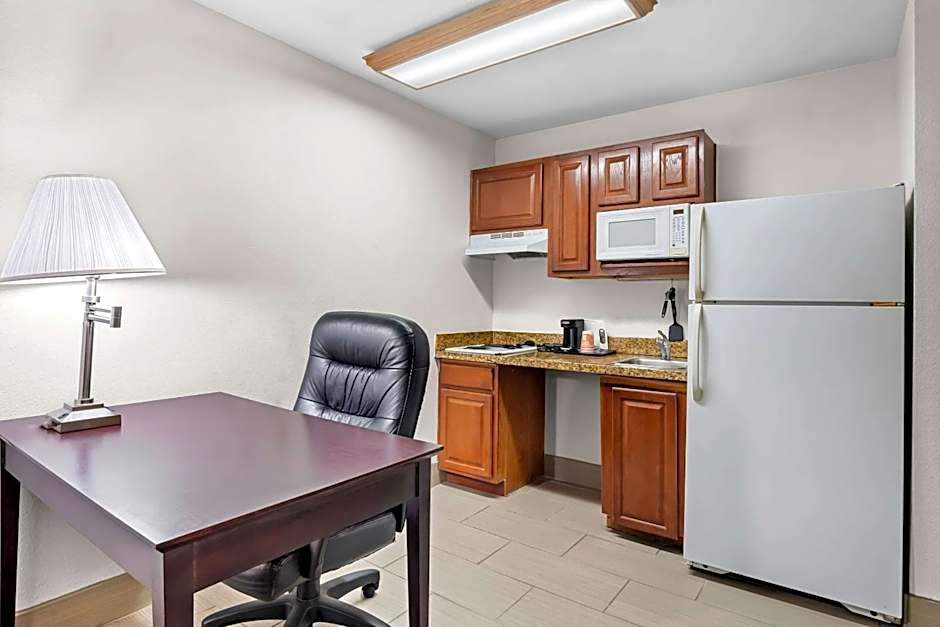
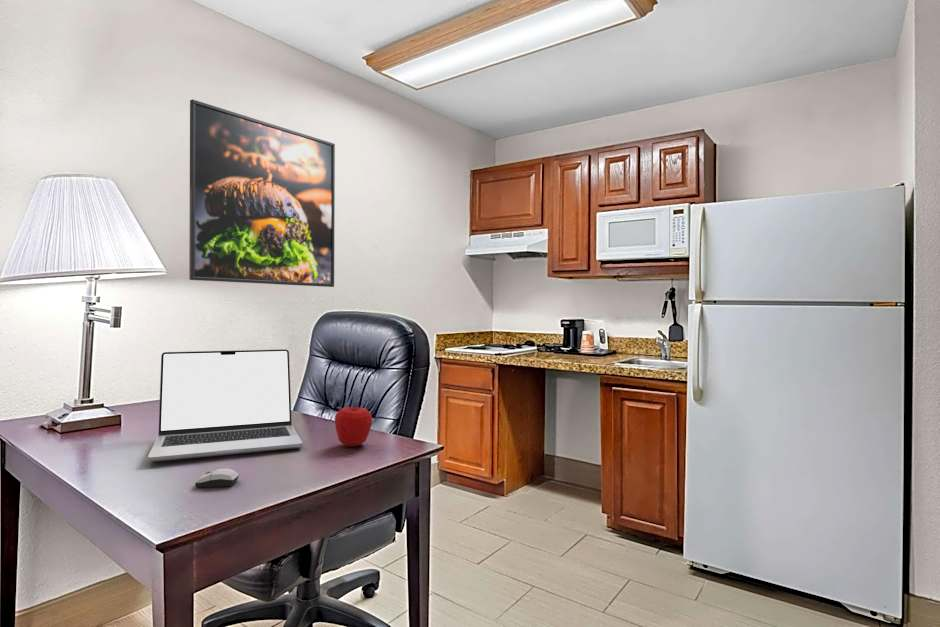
+ computer mouse (217, 476)
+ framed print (270, 204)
+ laptop (228, 397)
+ apple (353, 425)
